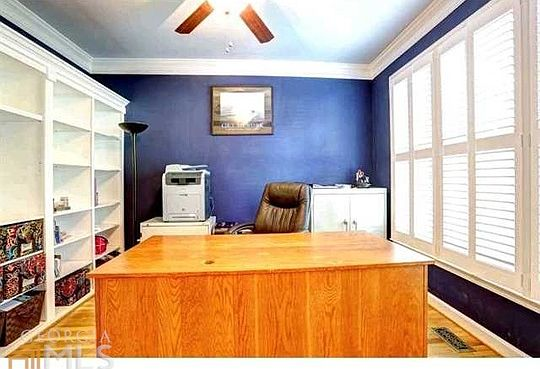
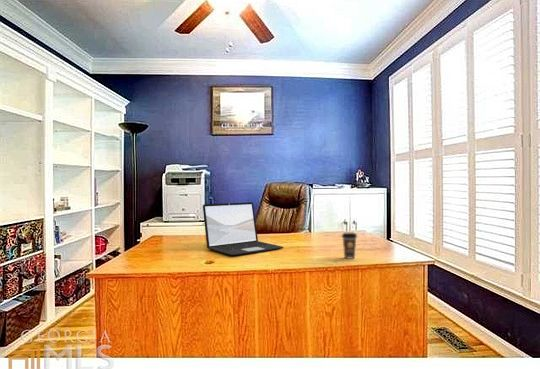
+ laptop (243, 226)
+ coffee cup (349, 245)
